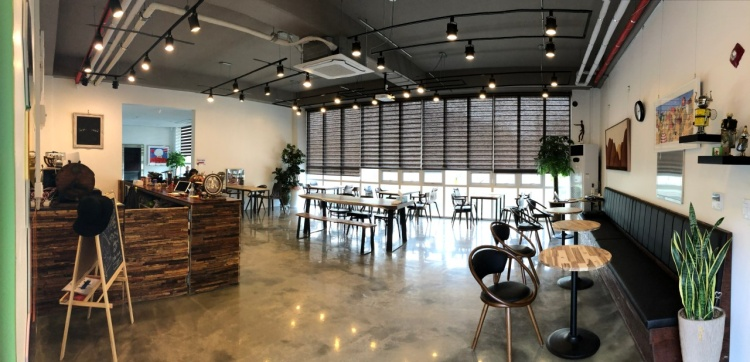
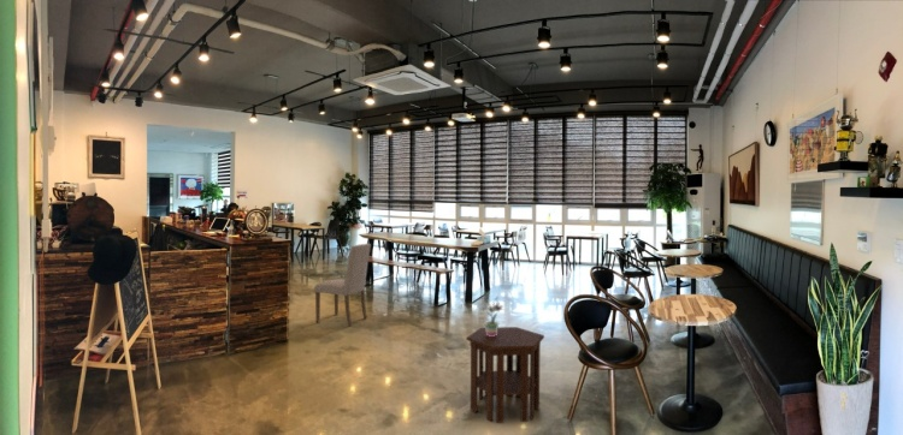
+ dining chair (343, 281)
+ potted plant (494, 311)
+ side table (504, 371)
